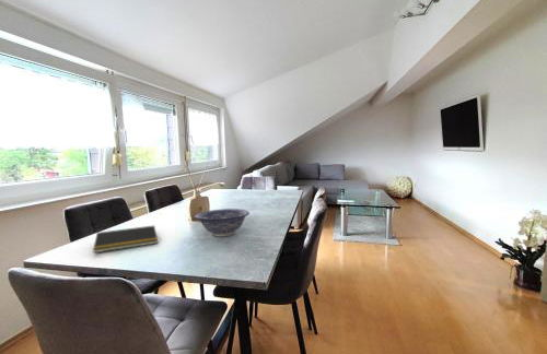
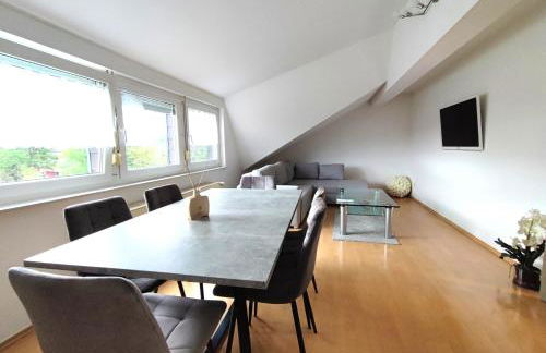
- notepad (127, 237)
- decorative bowl (223, 223)
